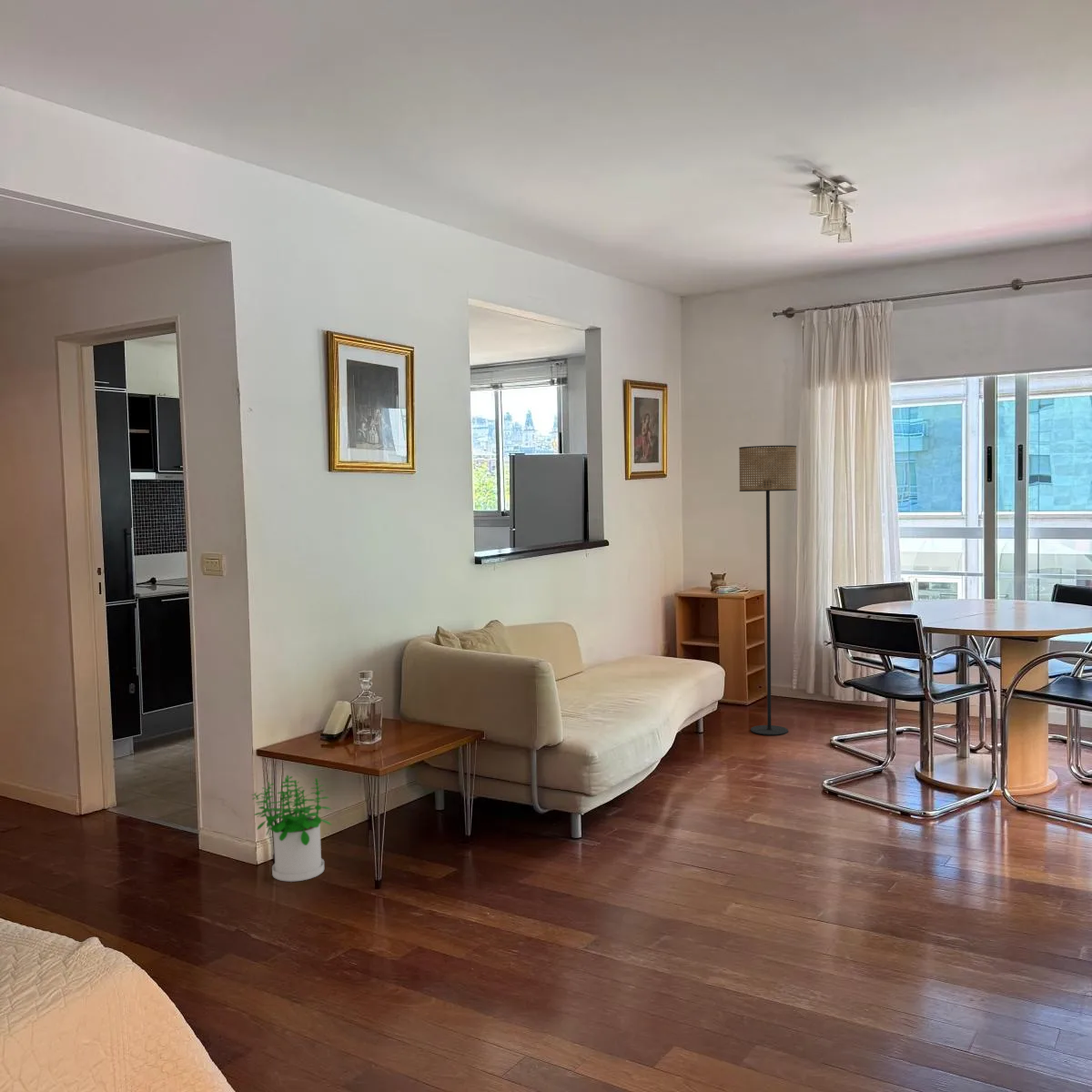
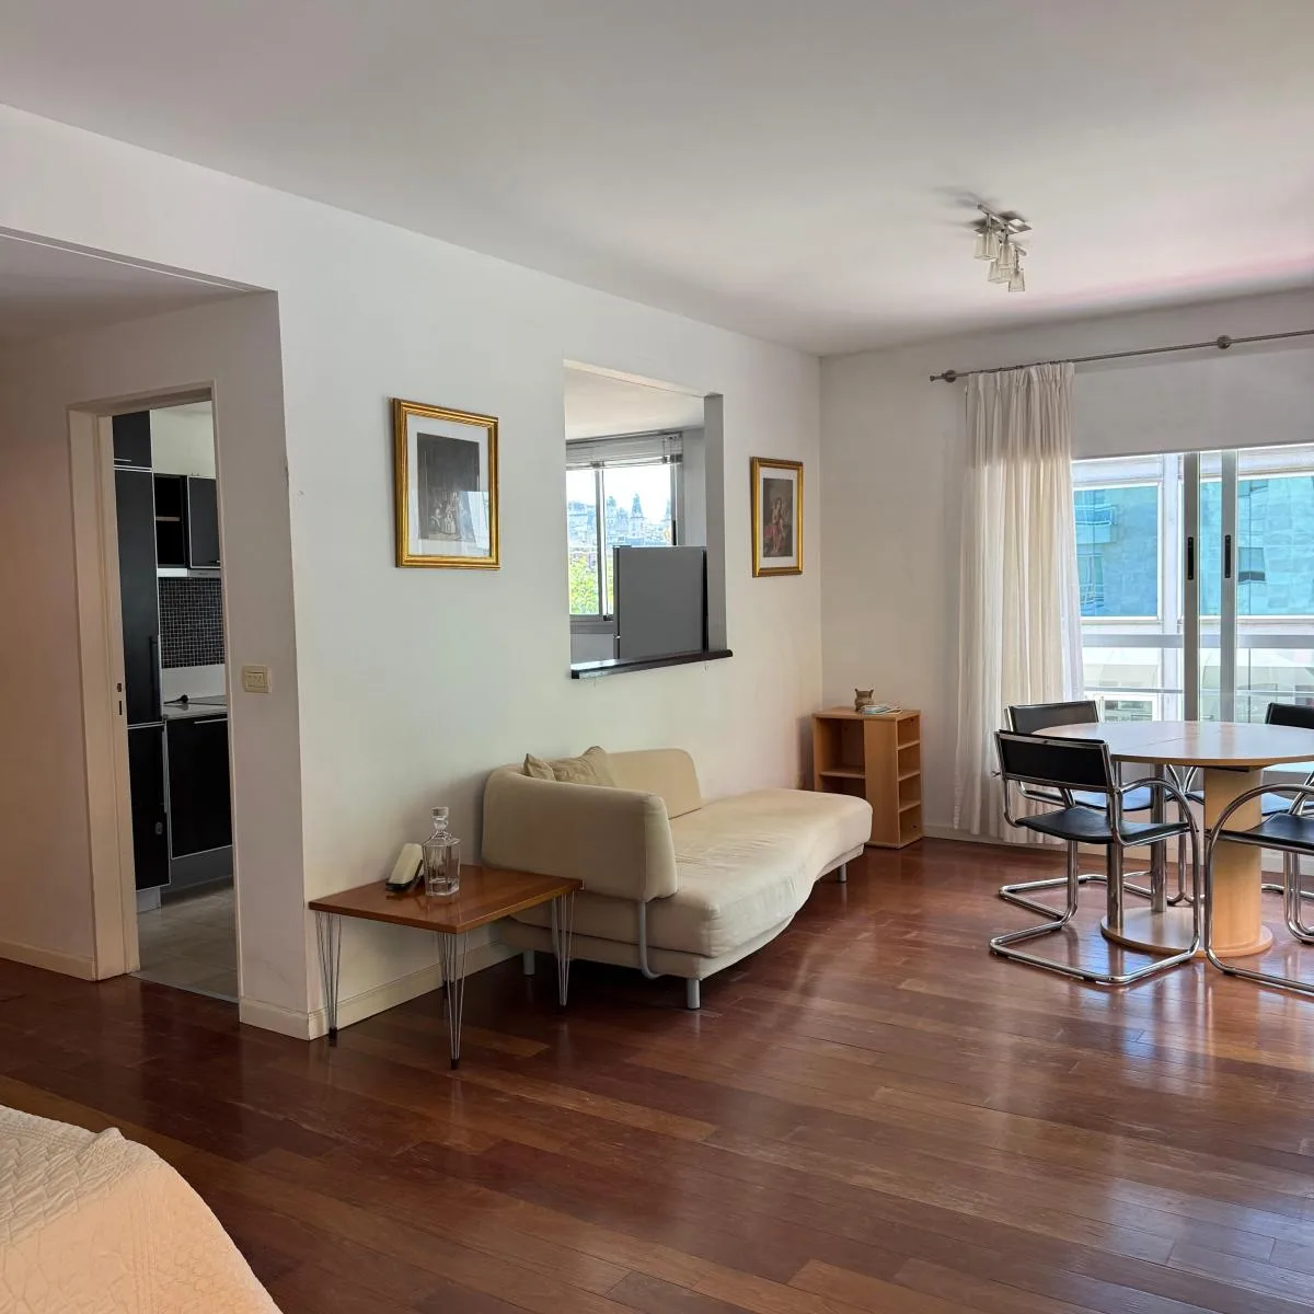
- potted plant (291, 826)
- floor lamp (768, 590)
